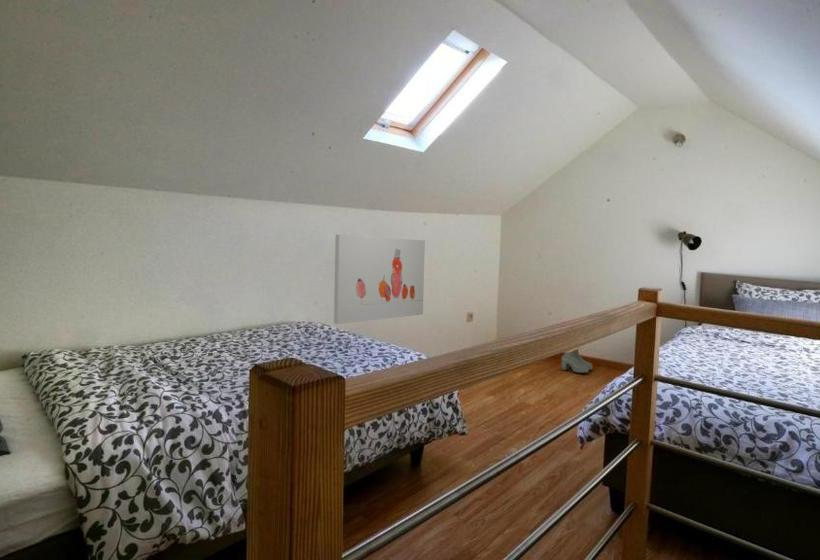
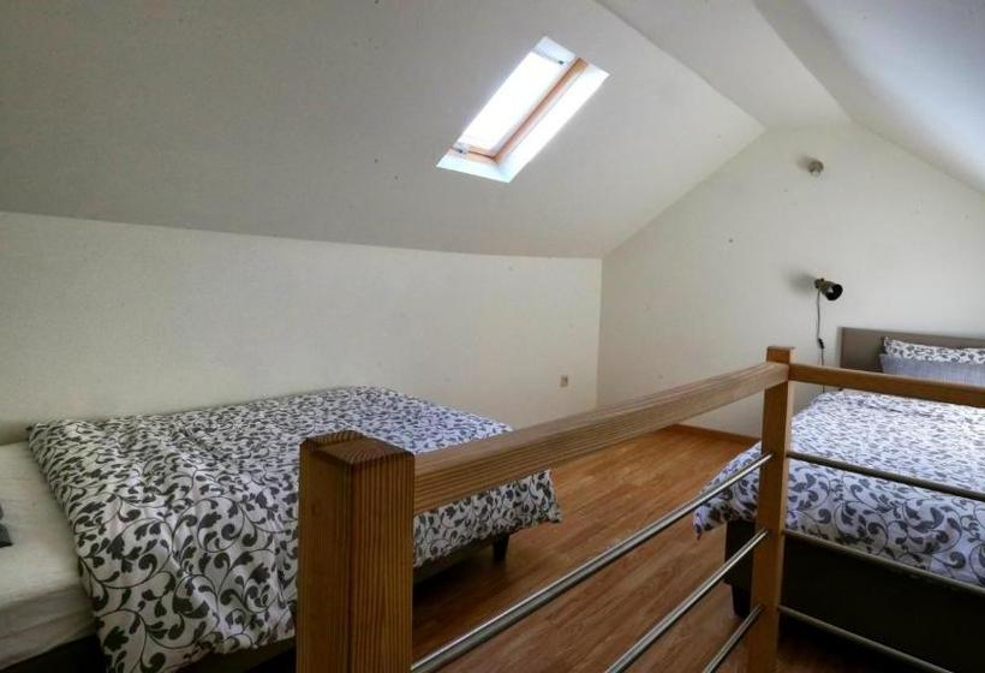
- wall art (383, 278)
- boots (577, 357)
